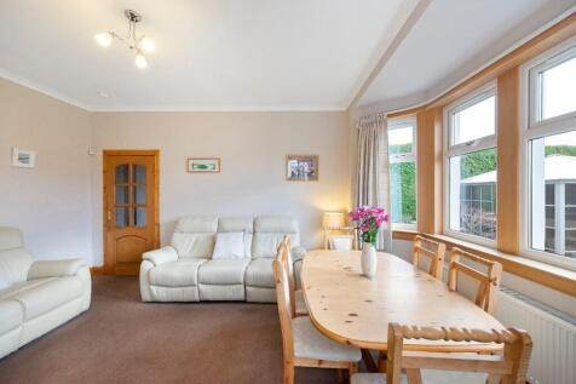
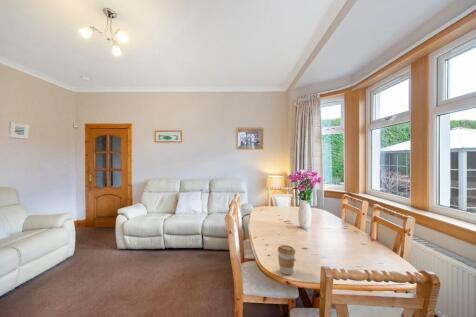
+ coffee cup (286, 258)
